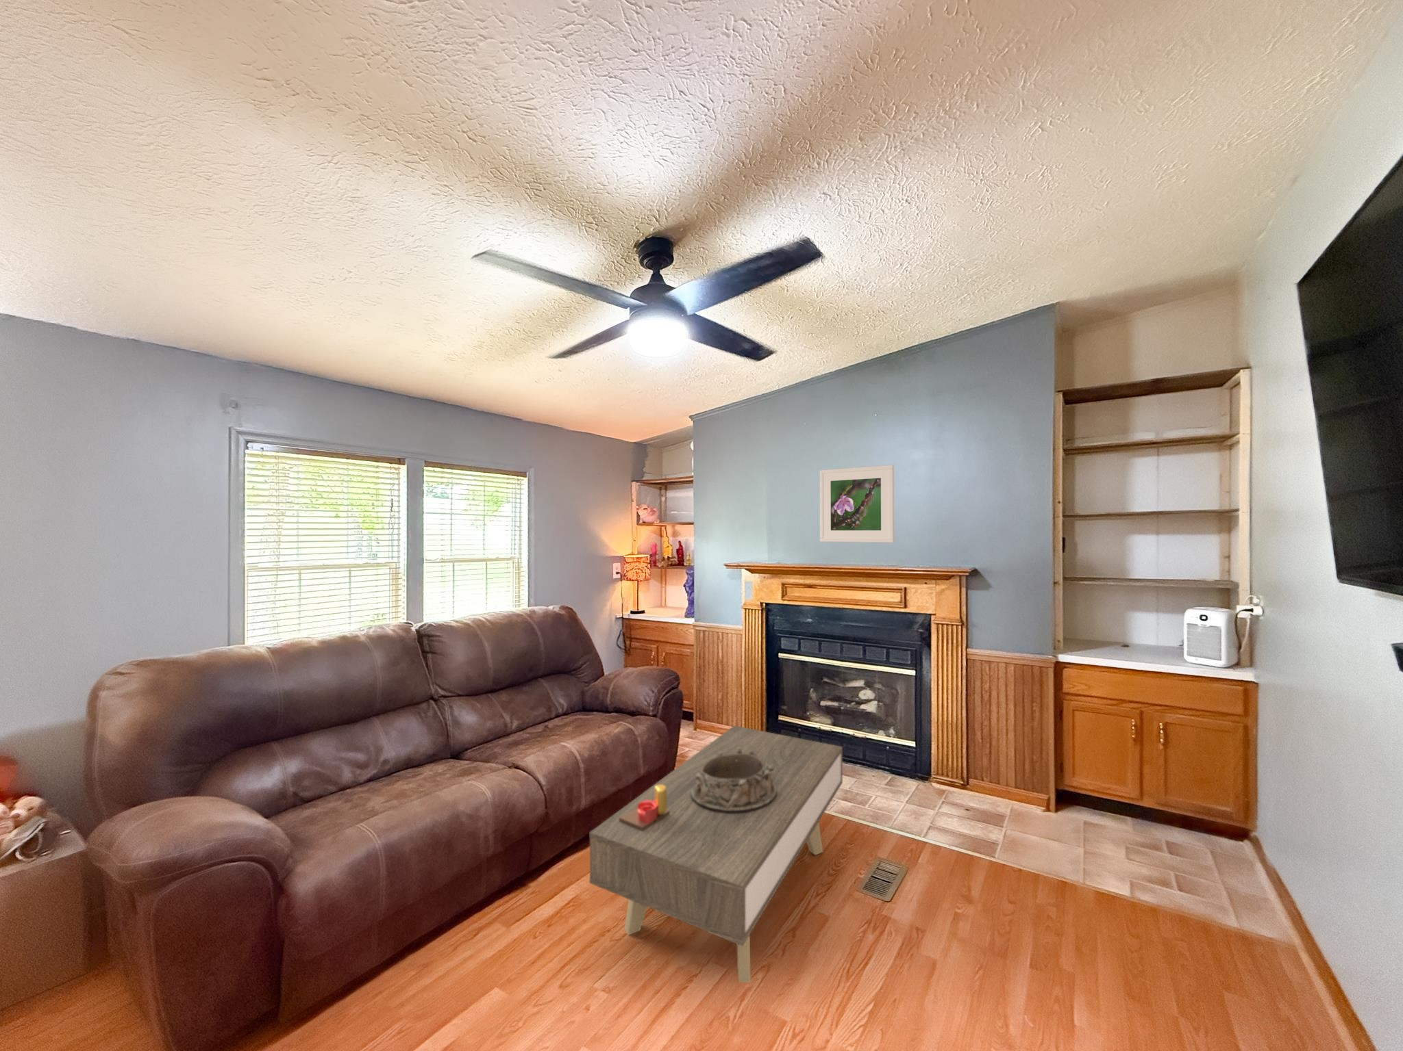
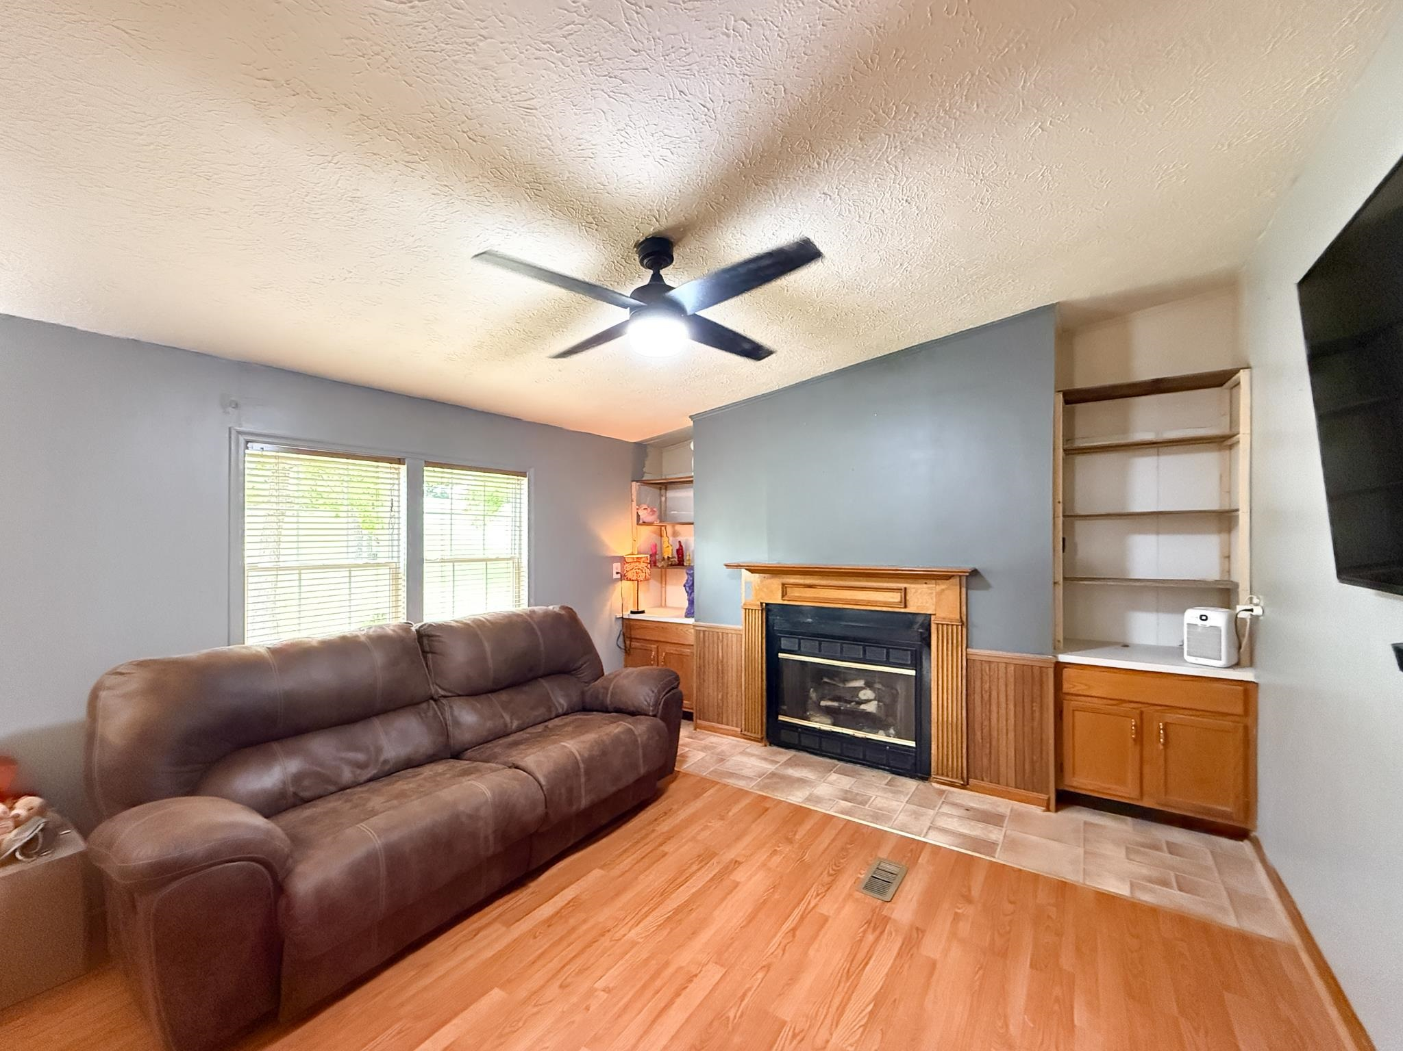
- candle (645, 803)
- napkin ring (735, 777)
- coffee table (734, 834)
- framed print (855, 505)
